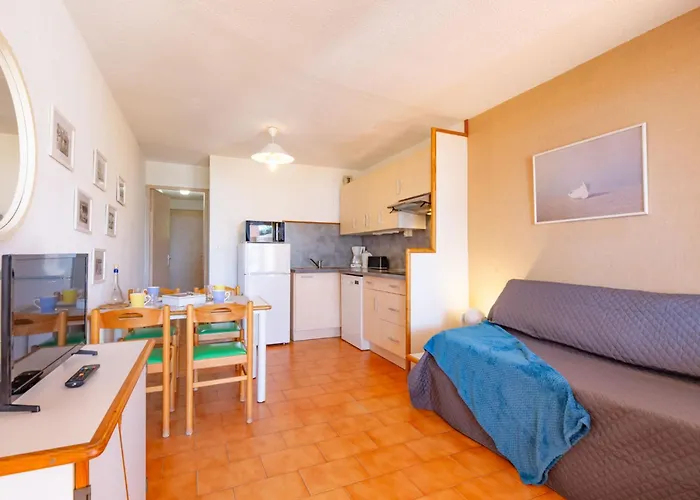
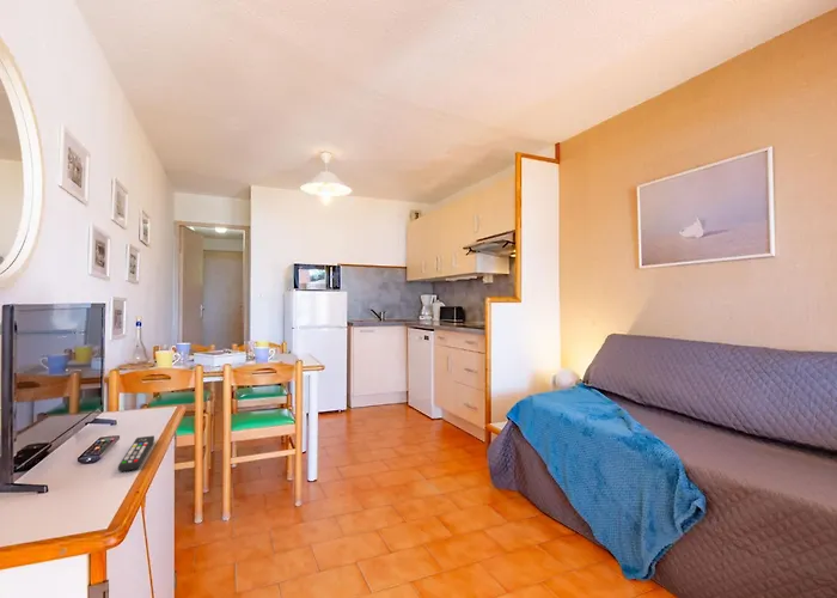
+ remote control (138, 451)
